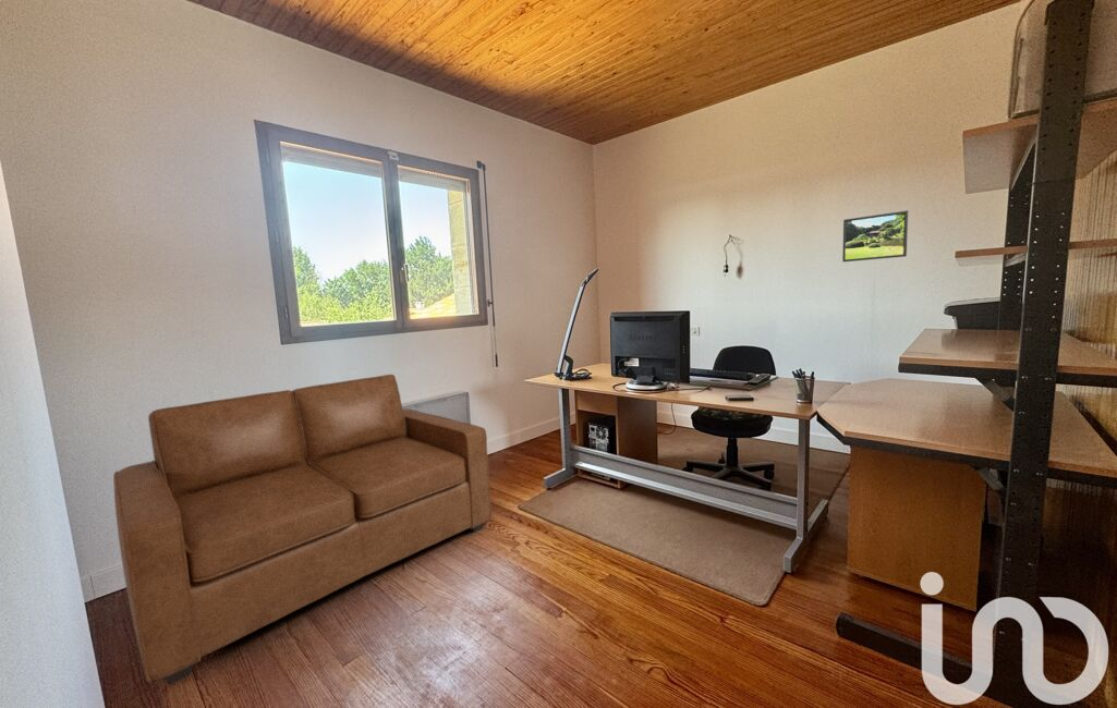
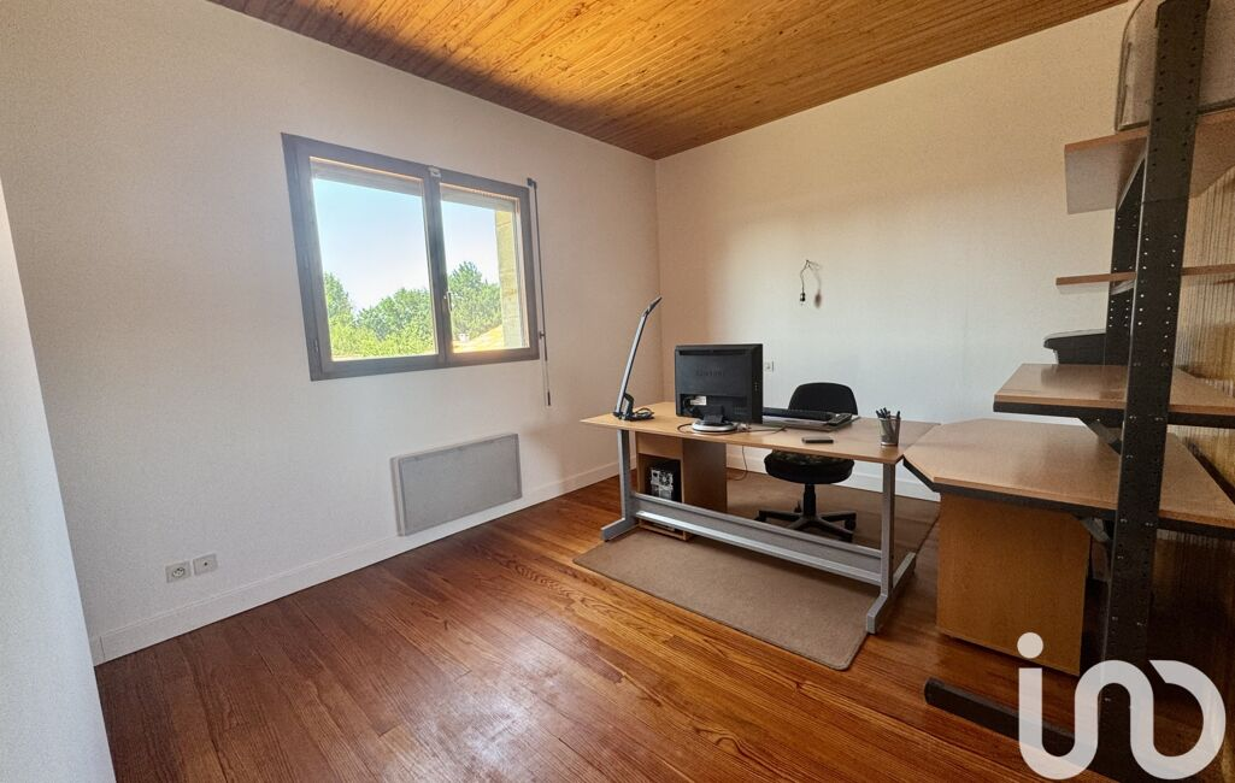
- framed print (874, 237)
- sofa (319, 475)
